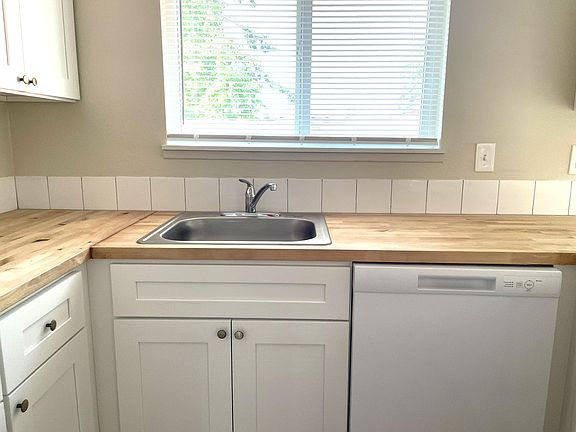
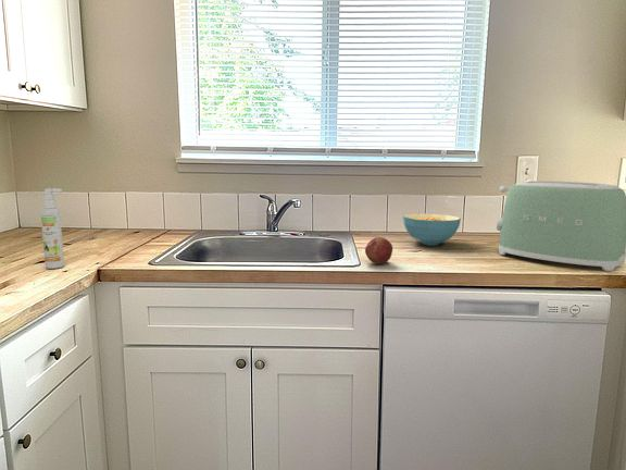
+ toaster (561, 220)
+ fruit (378, 249)
+ cereal bowl (430, 230)
+ spray bottle (53, 227)
